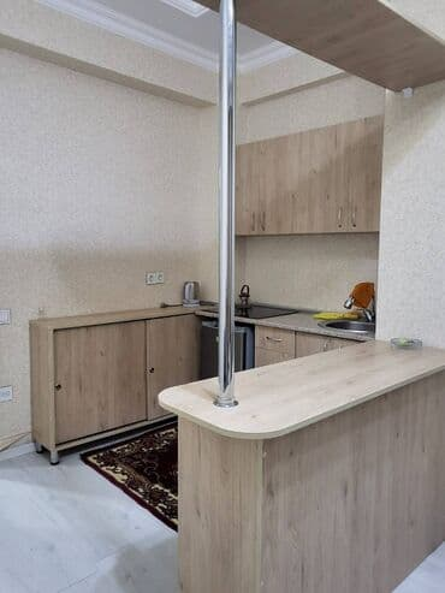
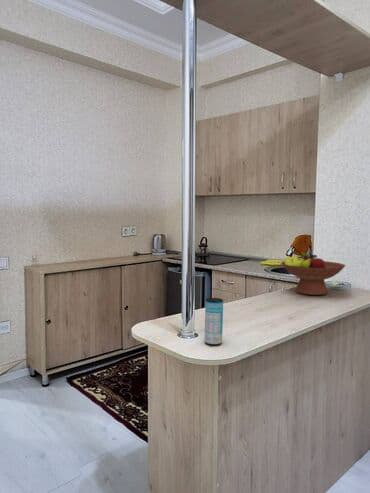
+ beverage can (213, 321)
+ fruit bowl (312, 272)
